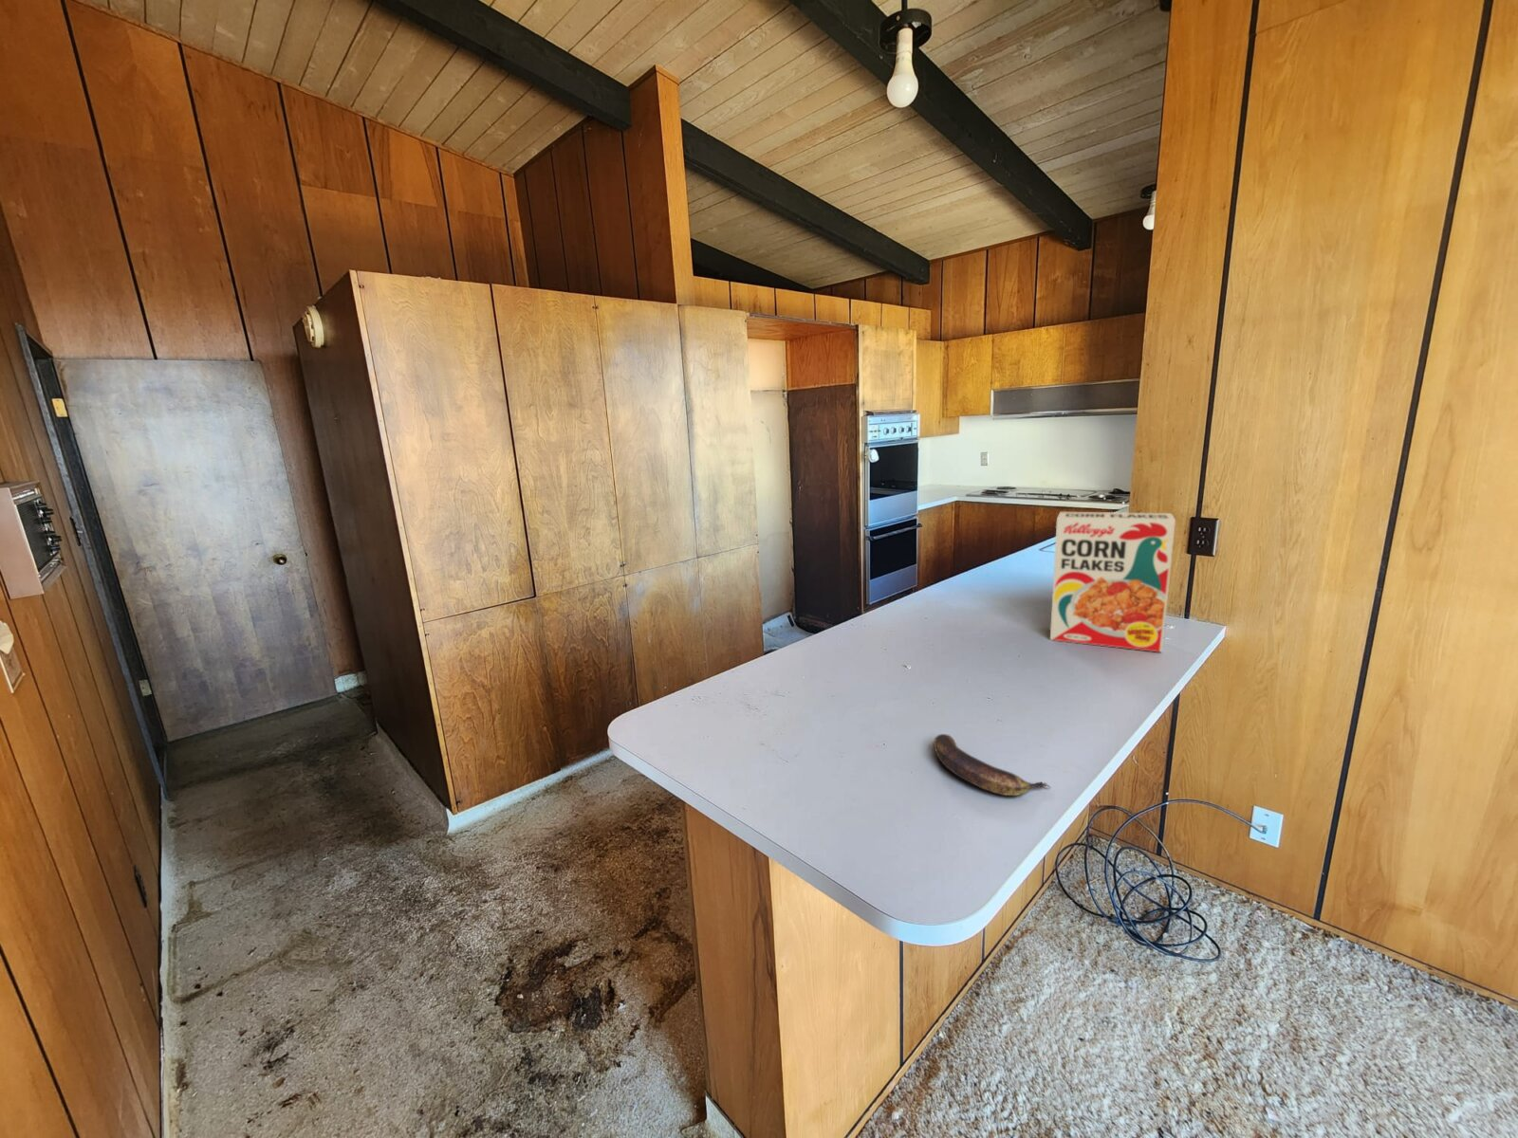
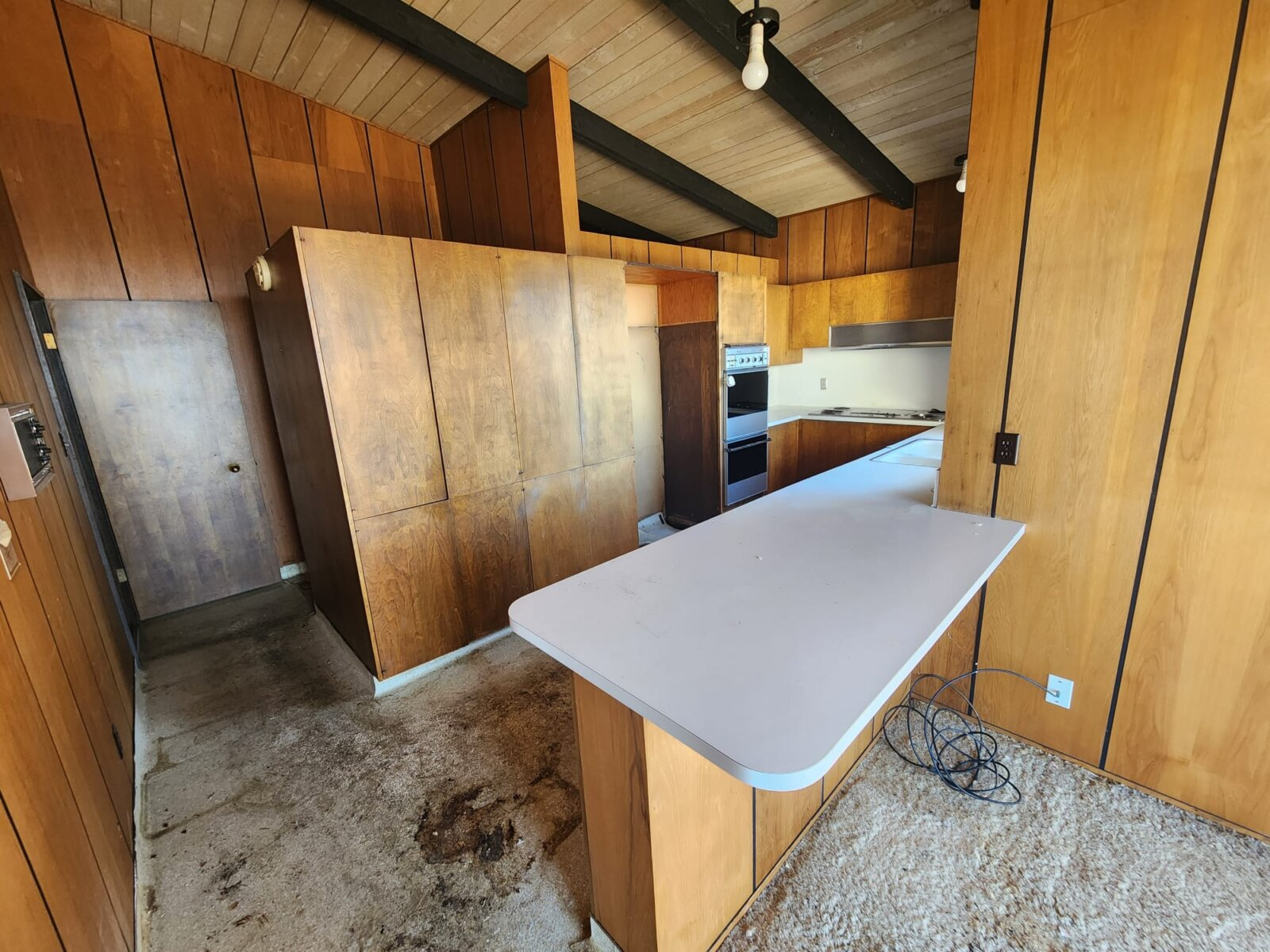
- banana (978, 761)
- cereal box (1108, 579)
